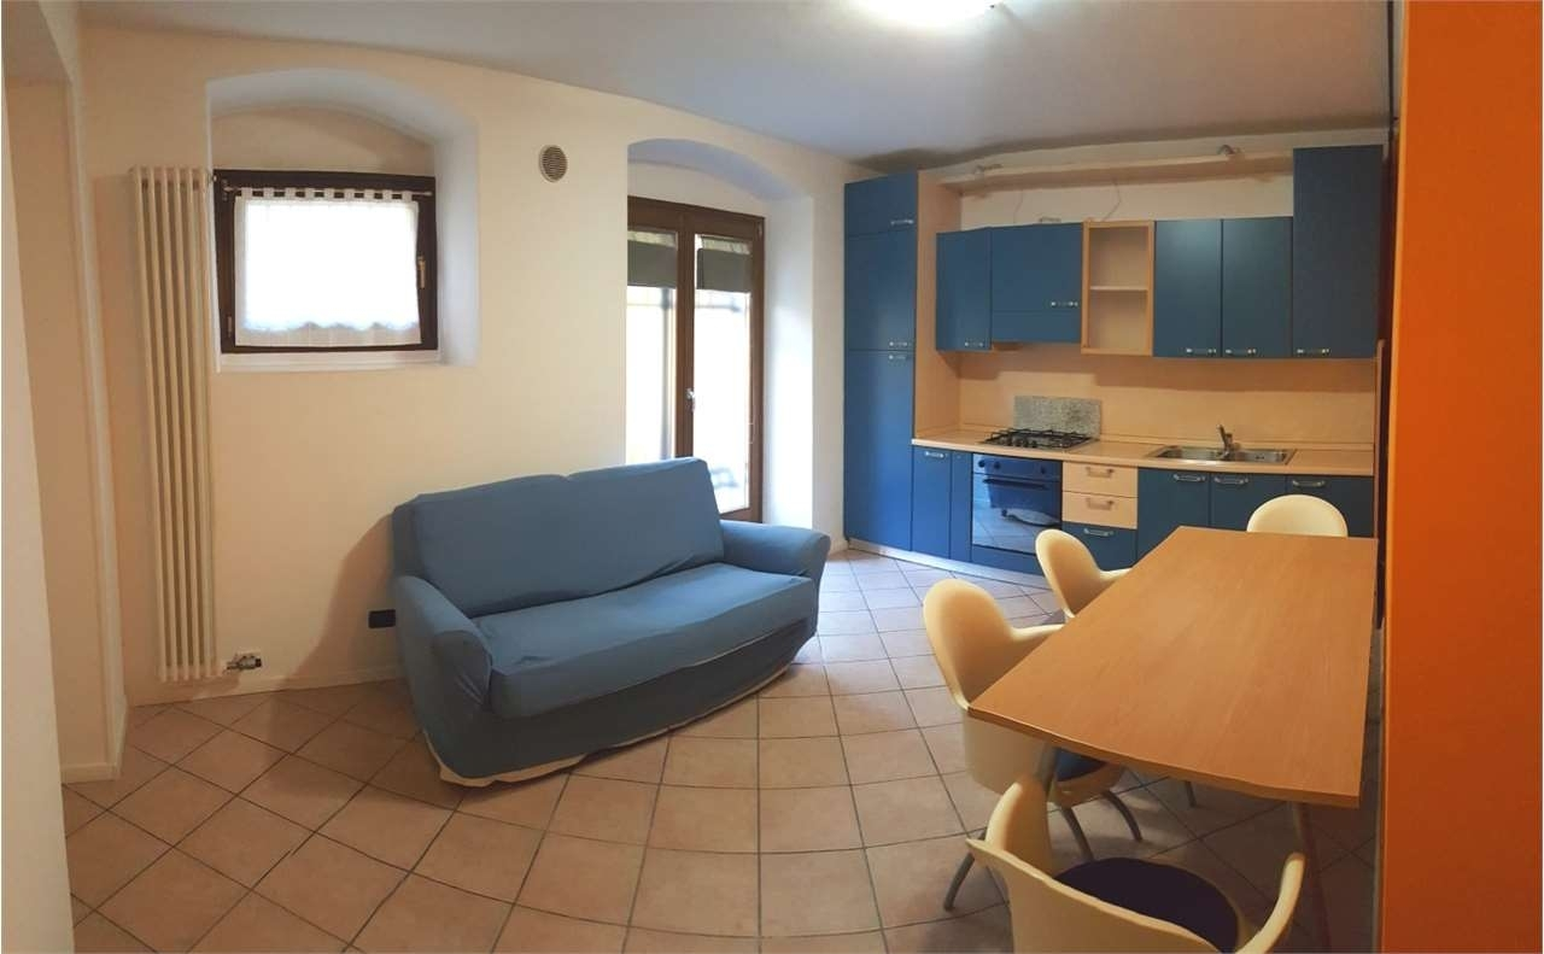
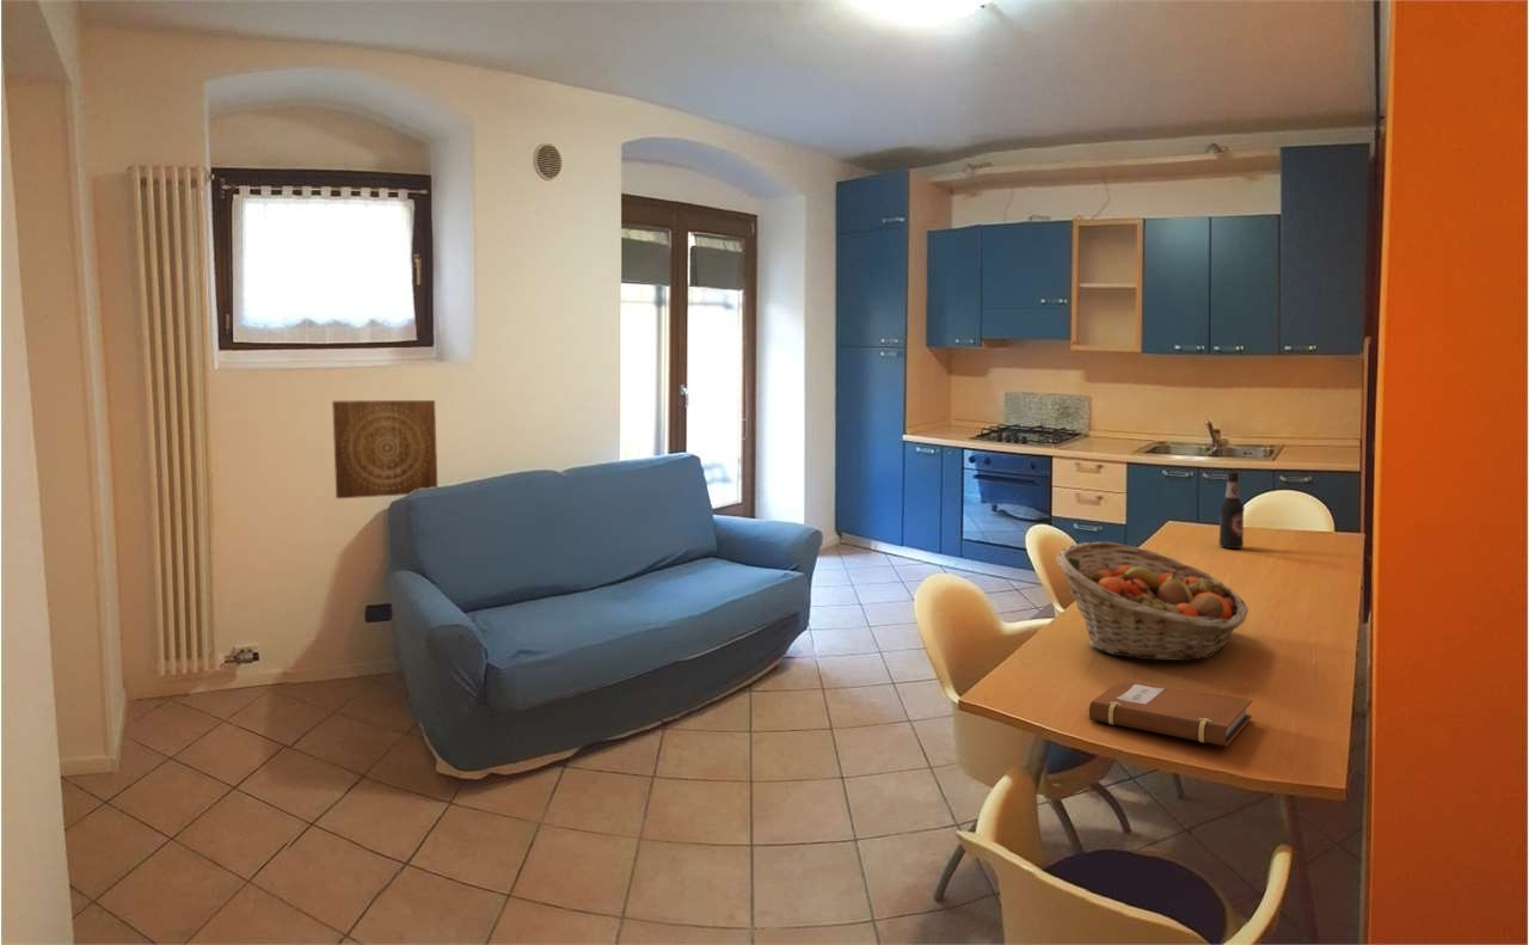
+ fruit basket (1149, 597)
+ bottle (1232, 509)
+ notebook (1166, 710)
+ wall art (386, 448)
